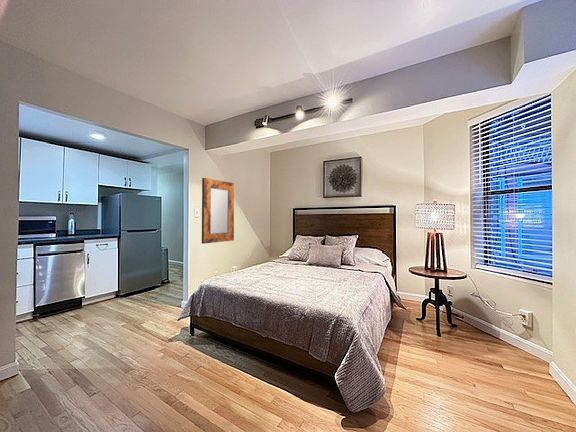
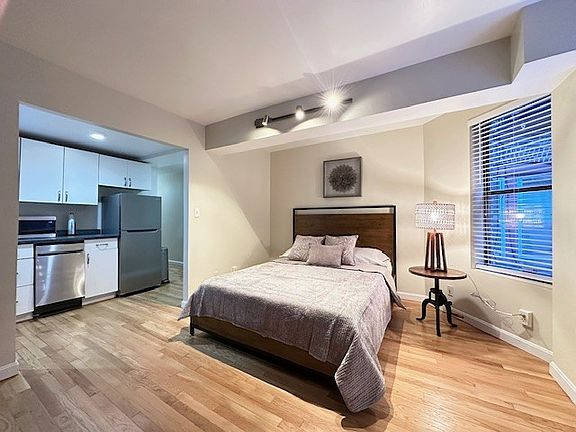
- home mirror (219, 211)
